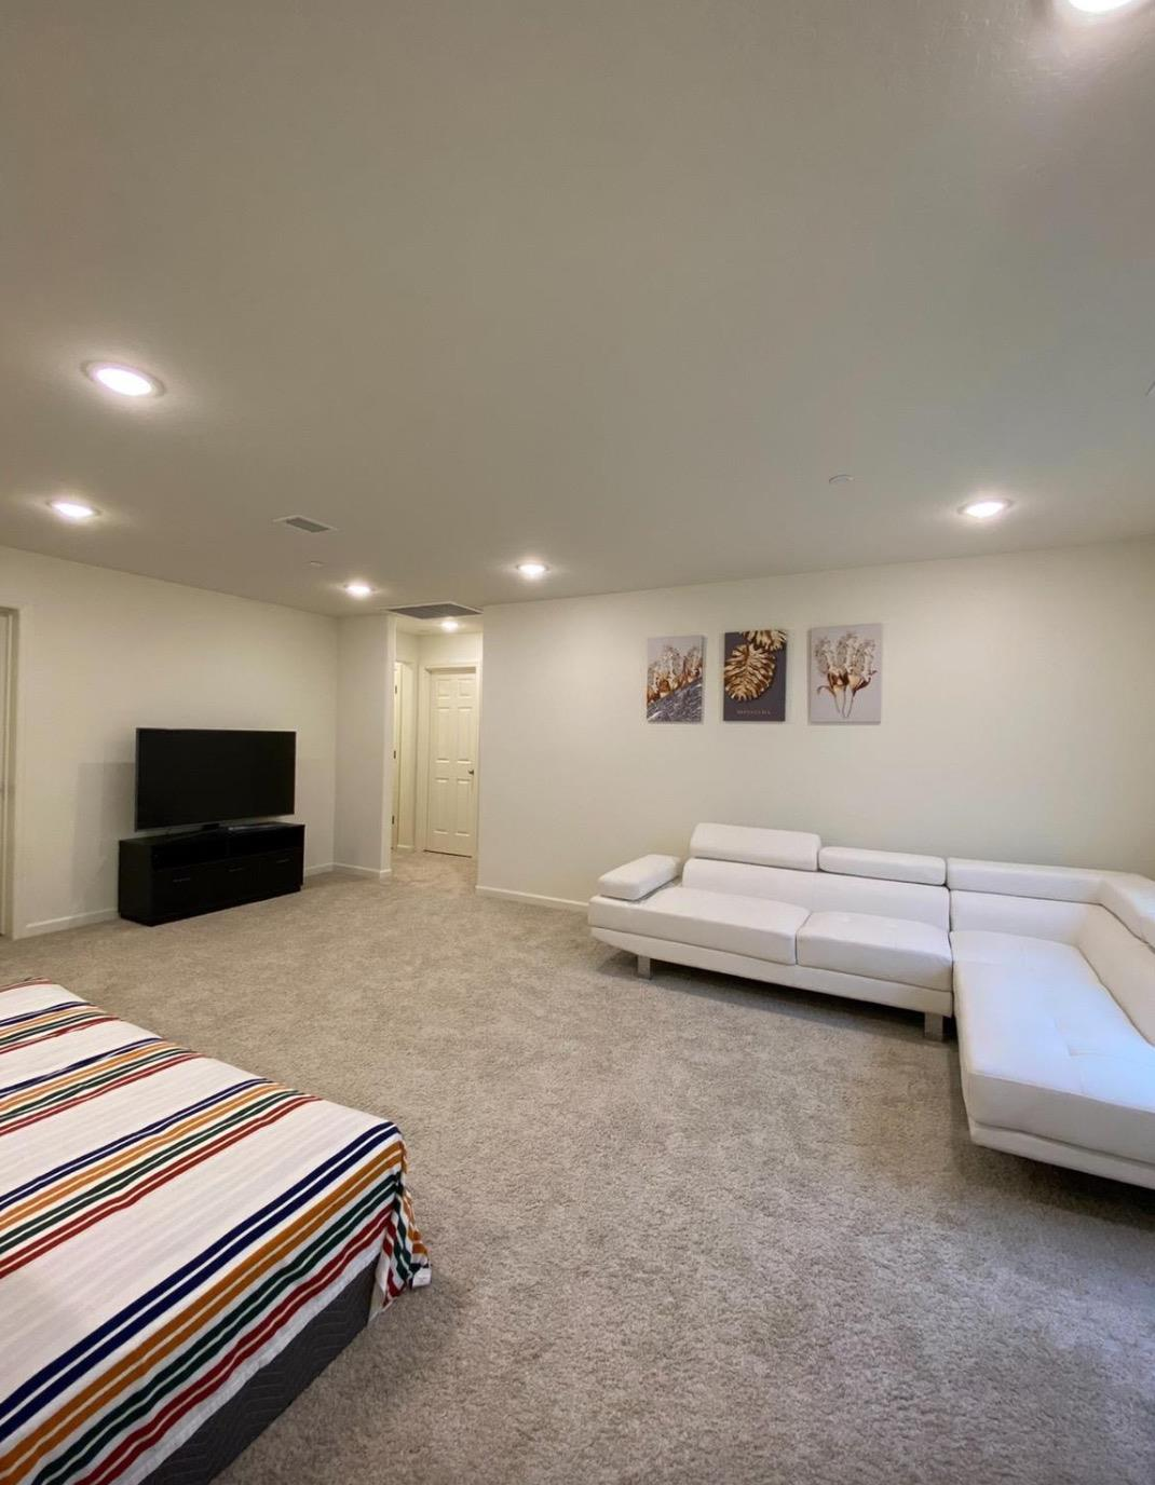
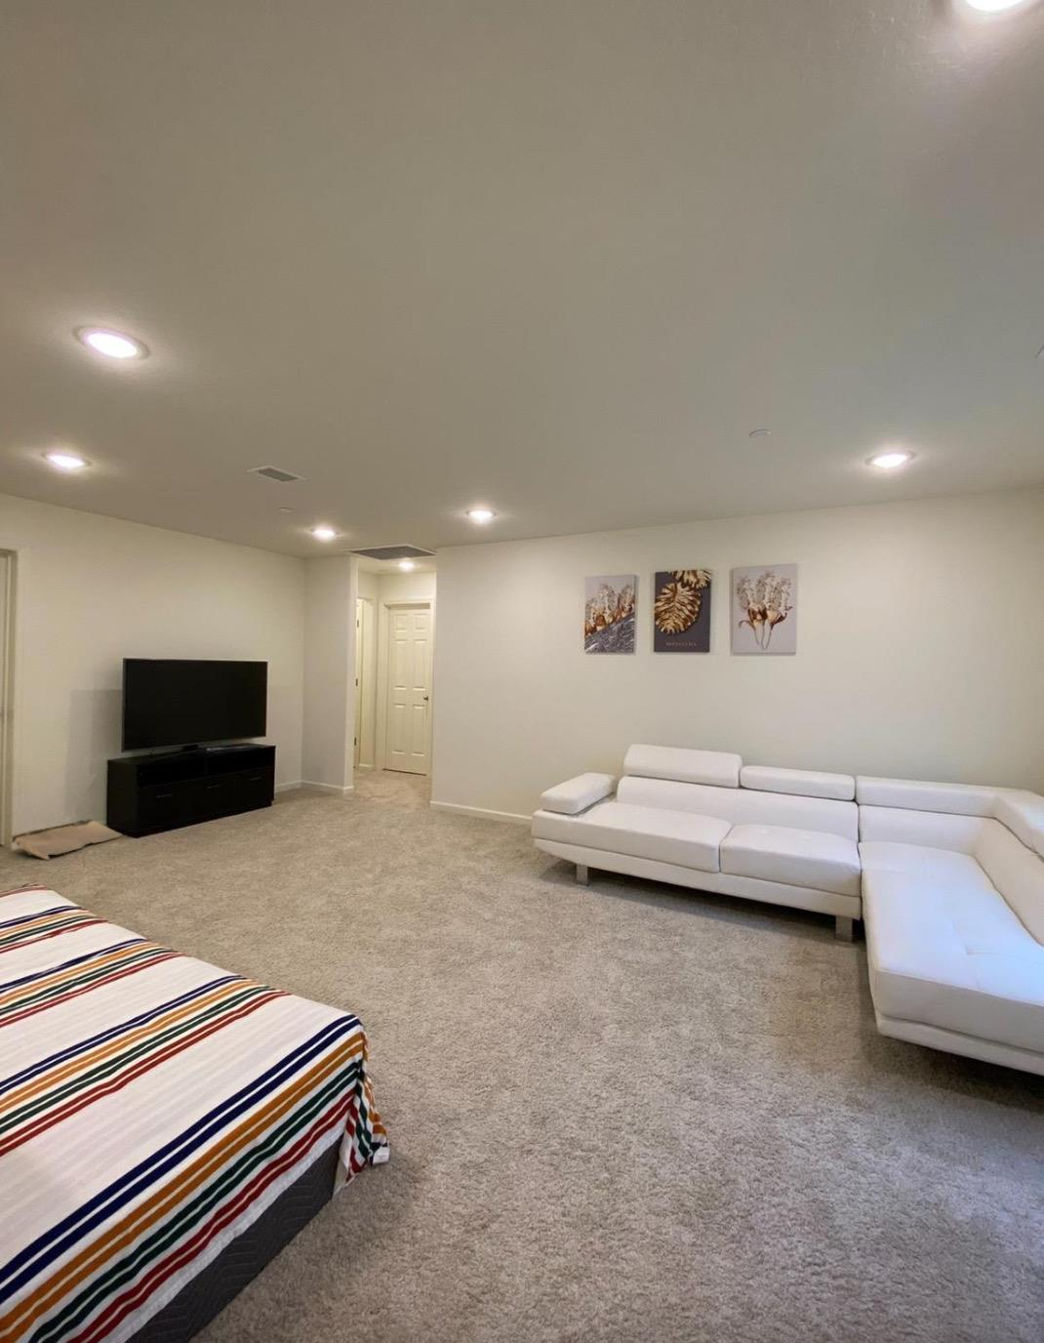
+ cardboard box (70, 835)
